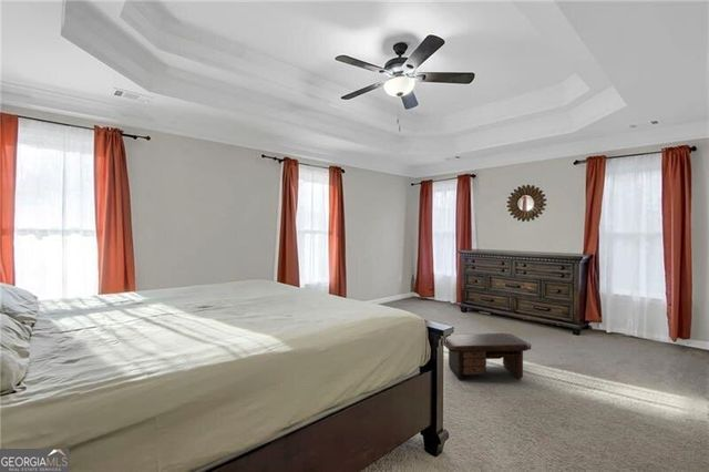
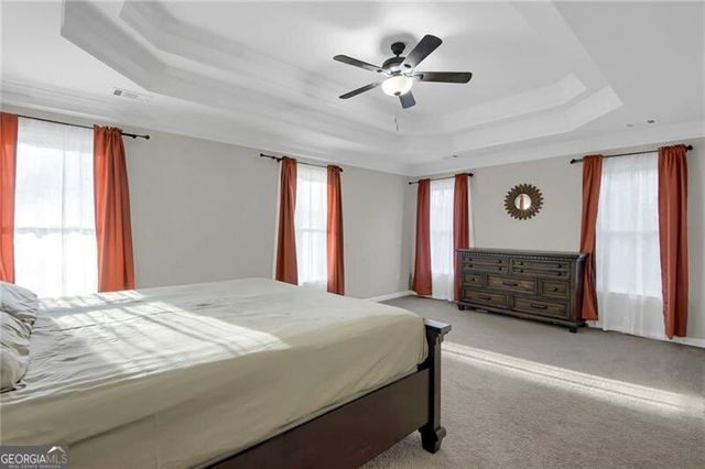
- ottoman (482, 356)
